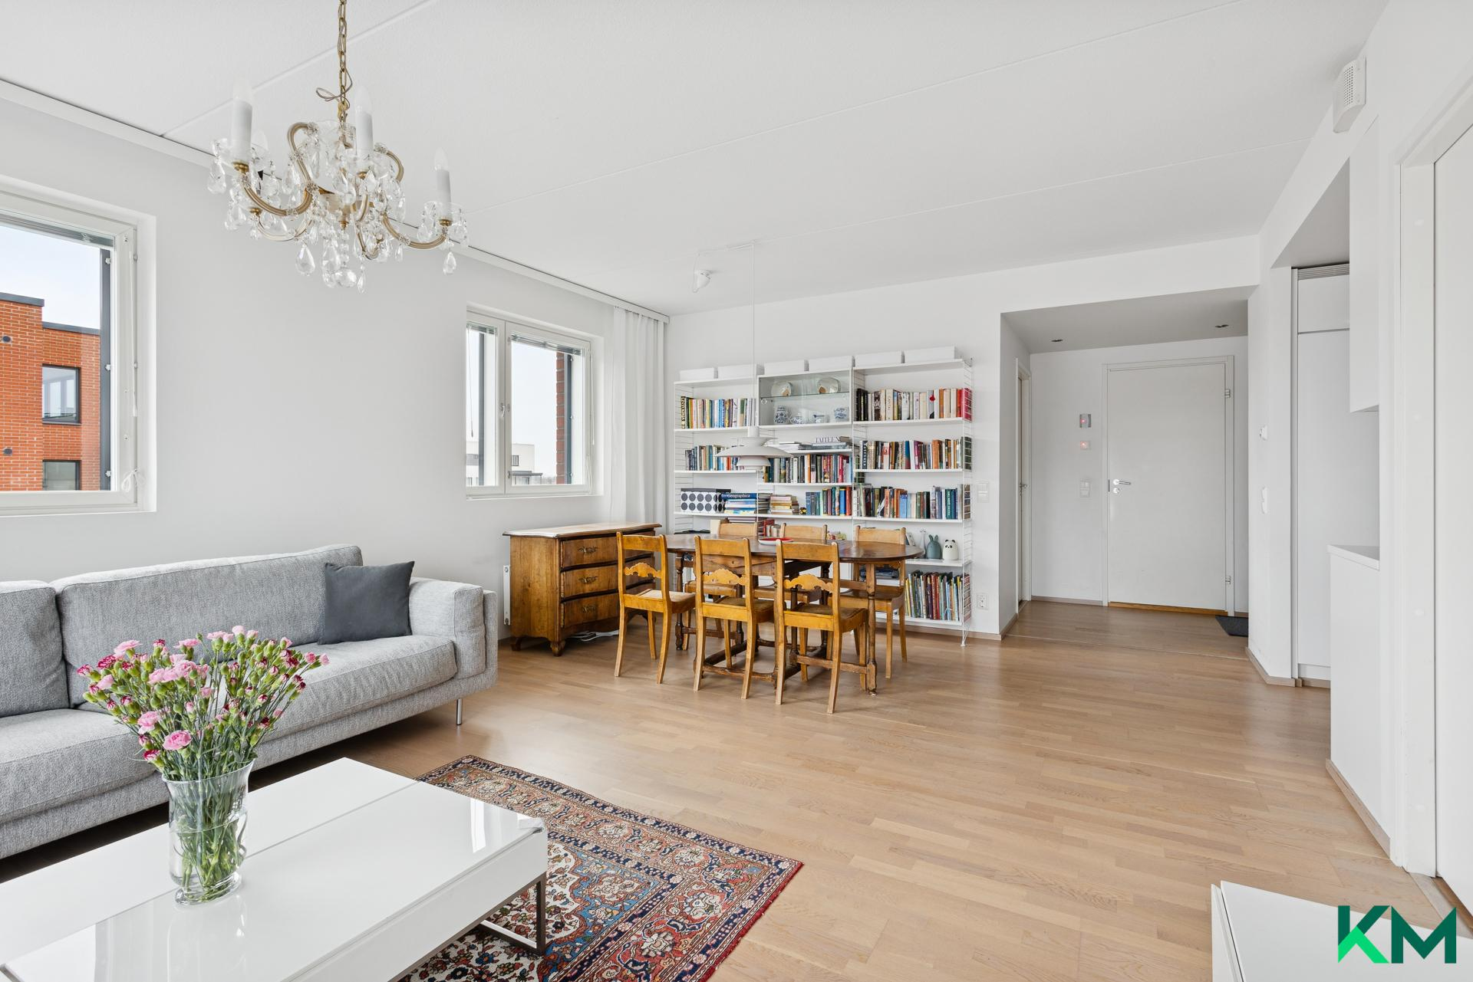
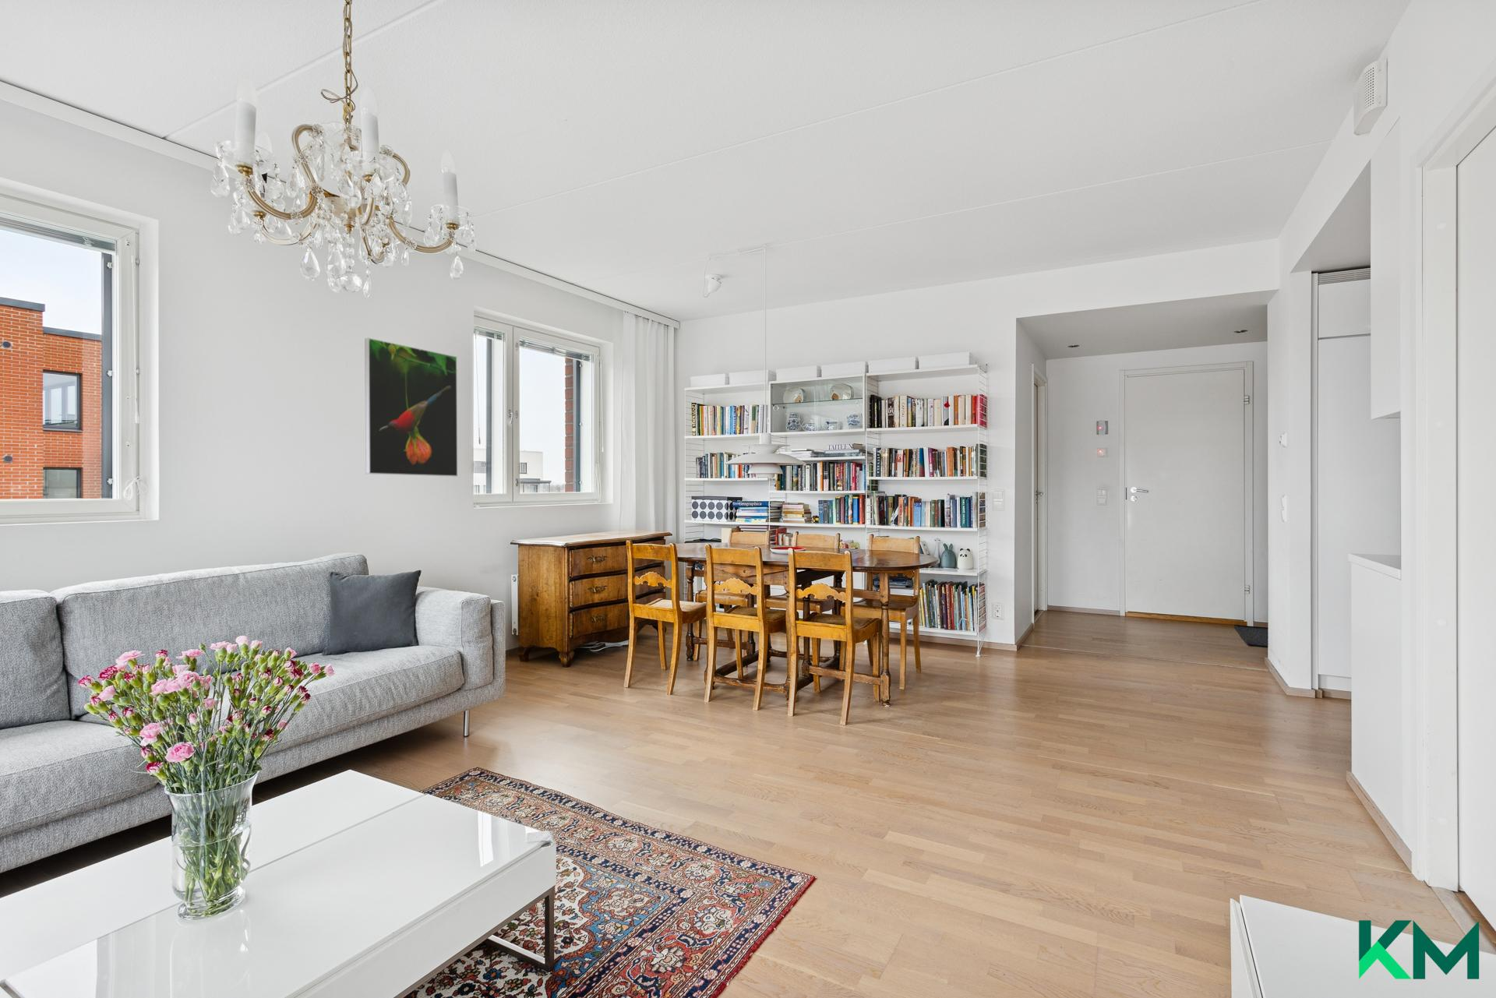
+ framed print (413, 411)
